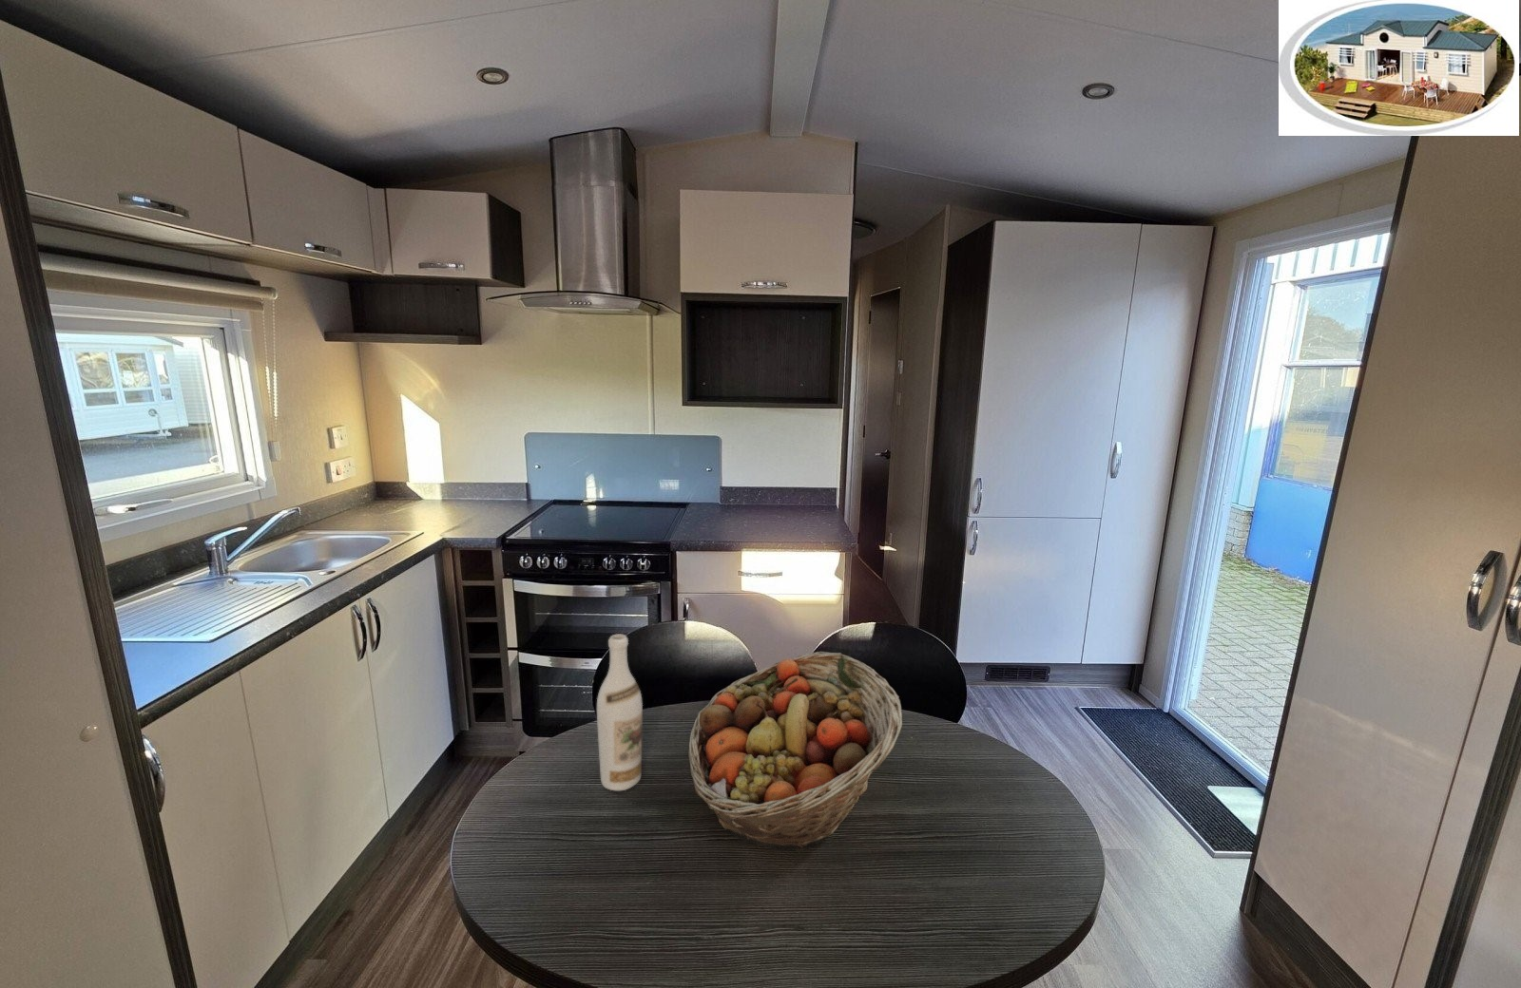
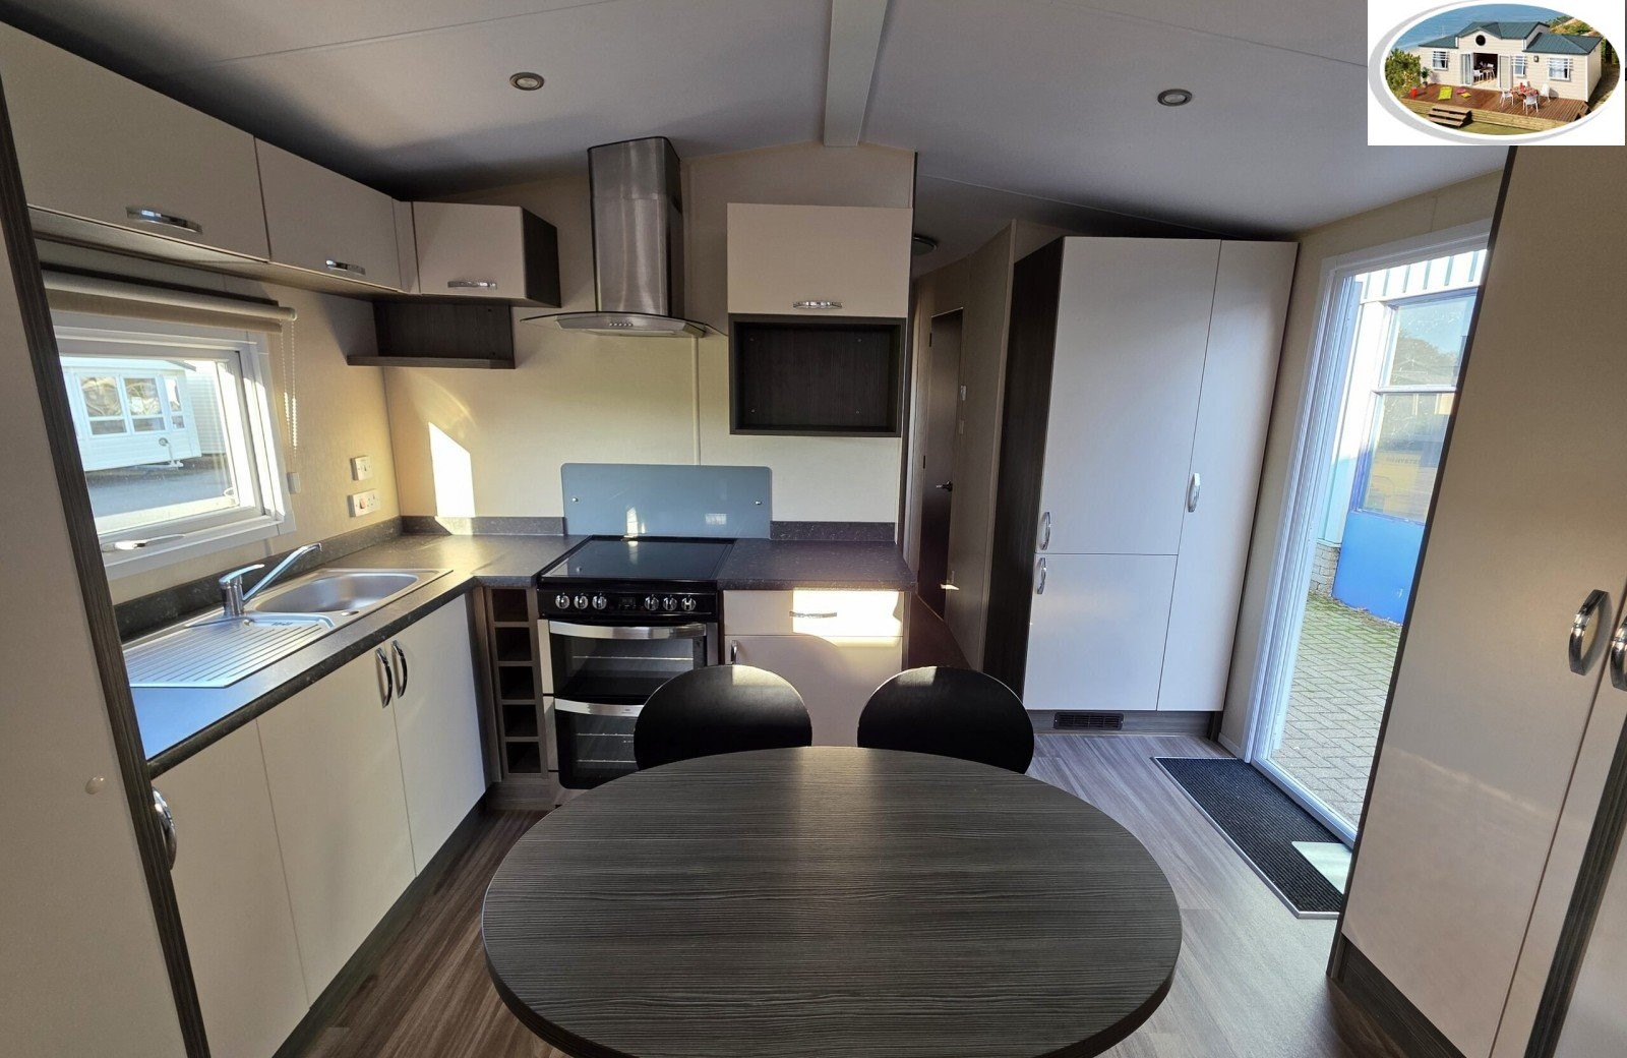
- wine bottle (619, 709)
- fruit basket (790, 738)
